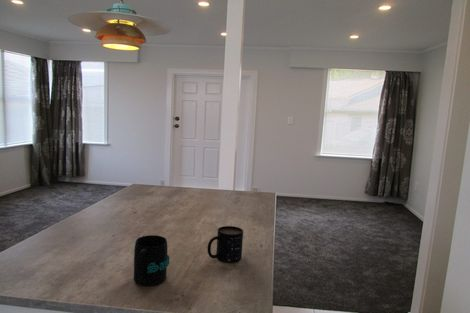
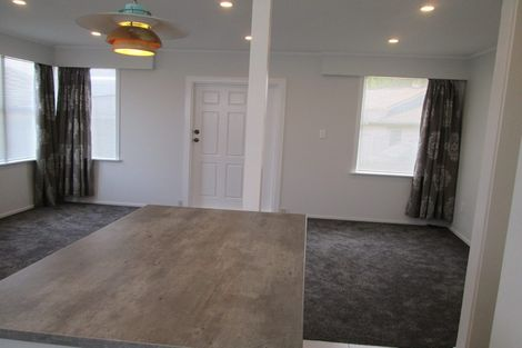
- mug (224, 244)
- mug (149, 262)
